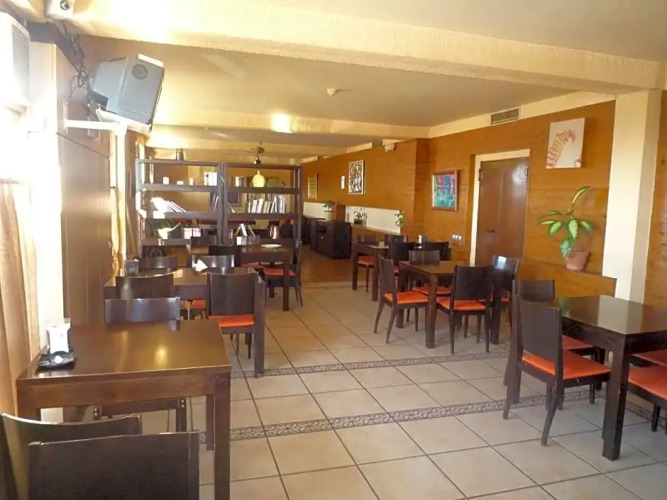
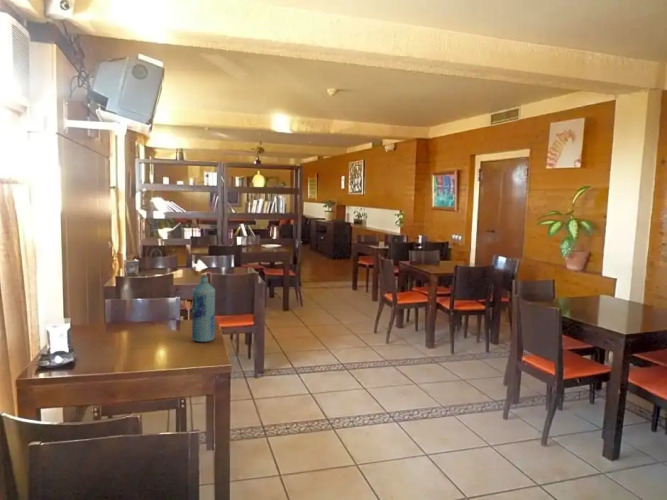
+ bottle (203, 308)
